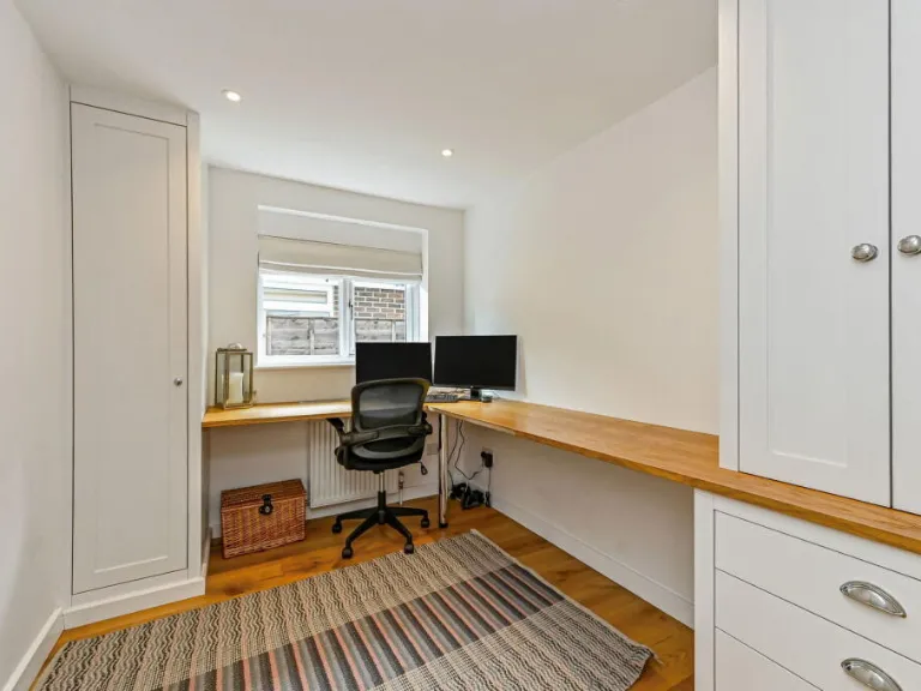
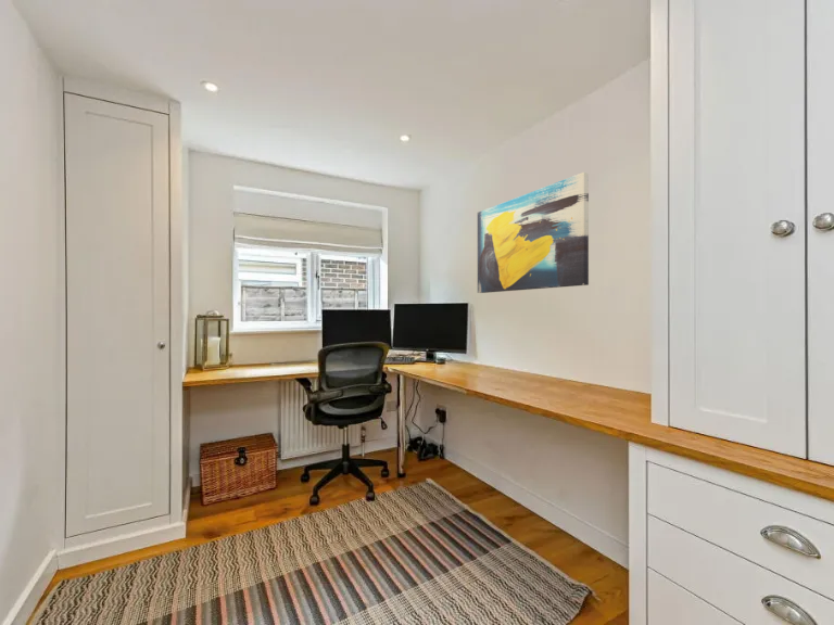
+ wall art (523, 242)
